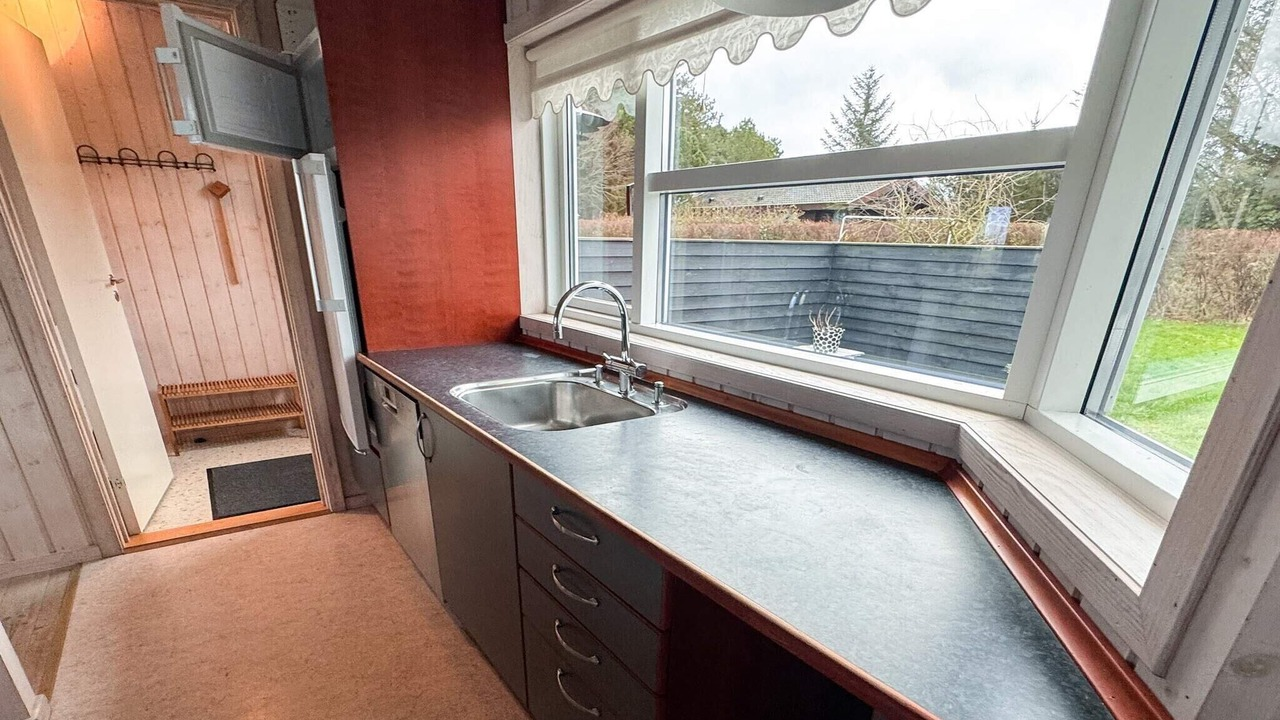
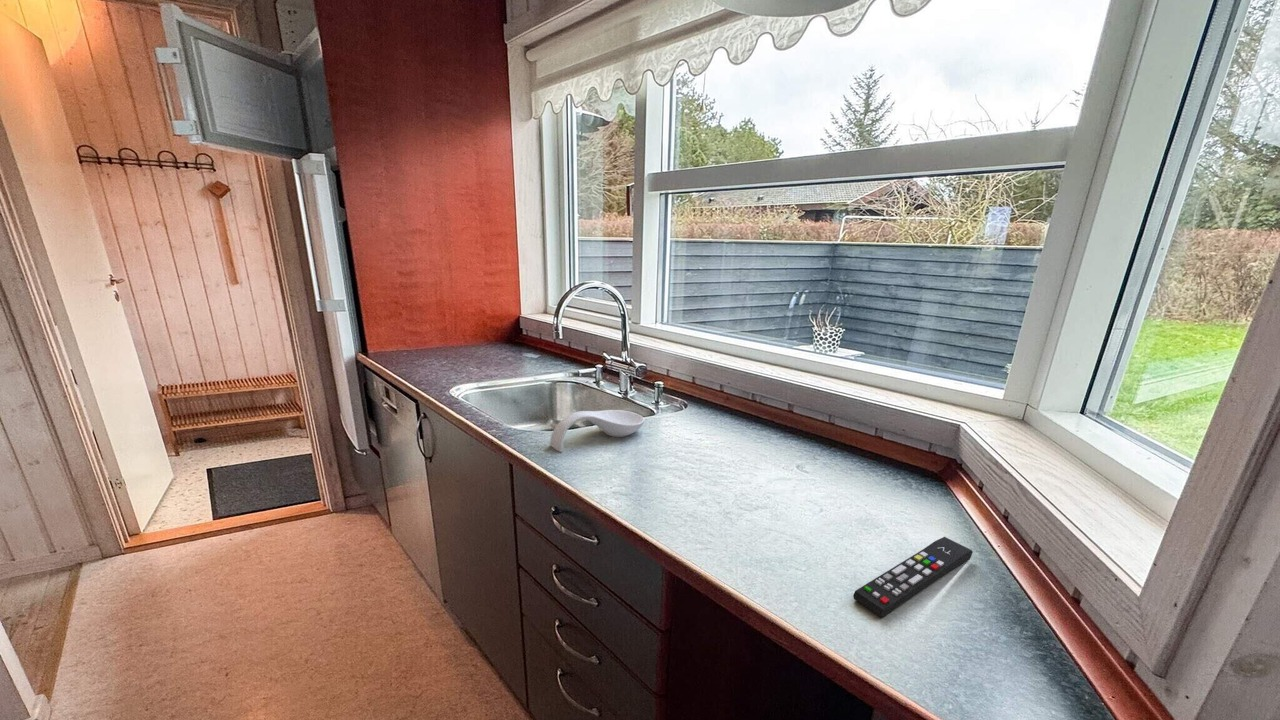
+ remote control (916, 573)
+ spoon rest (599, 423)
